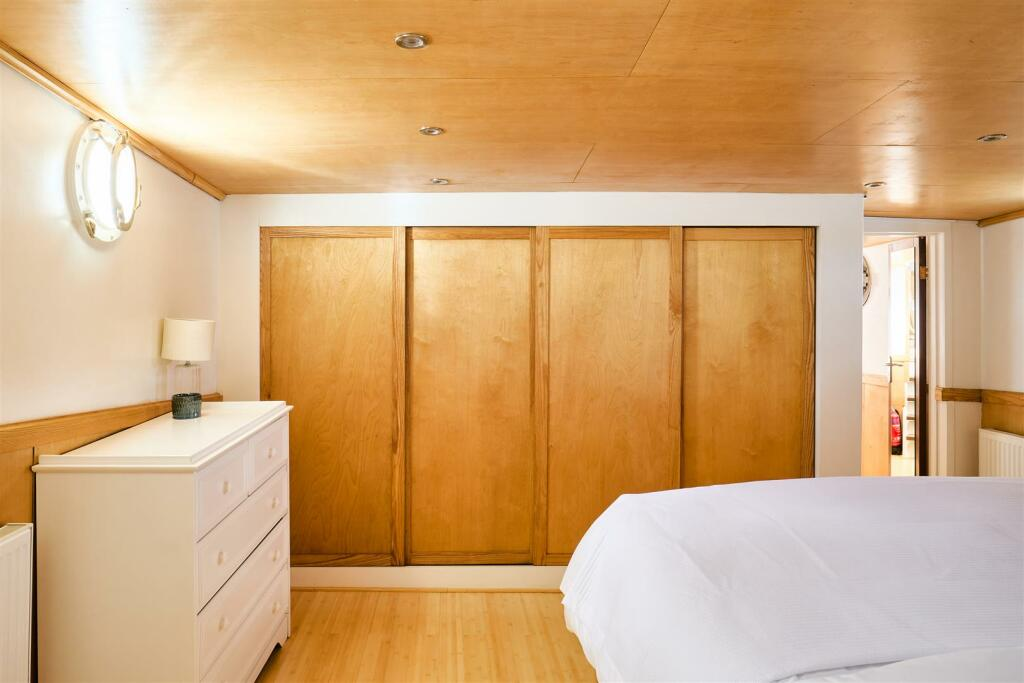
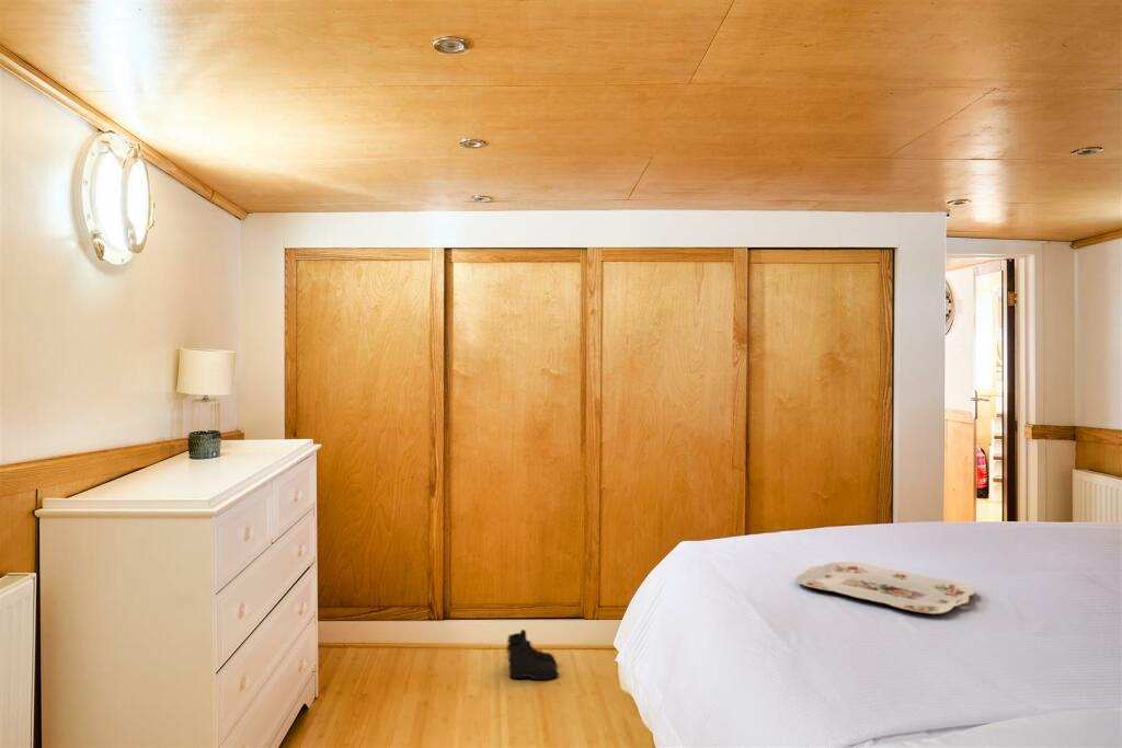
+ serving tray (882, 586)
+ boots (531, 652)
